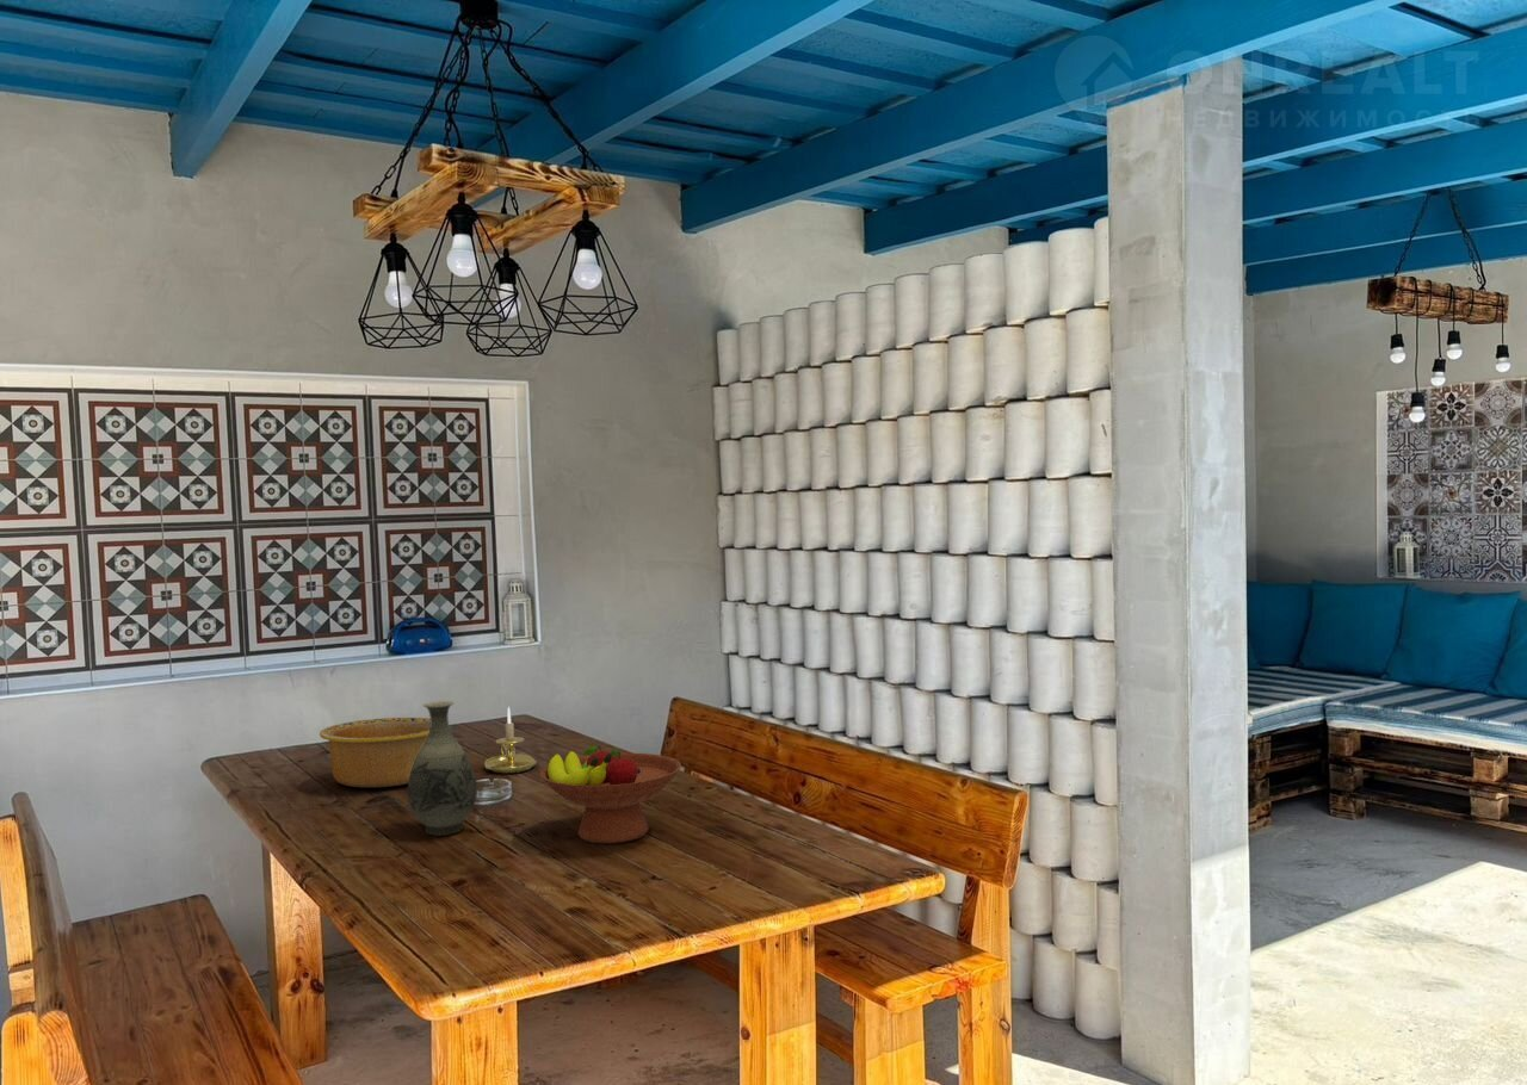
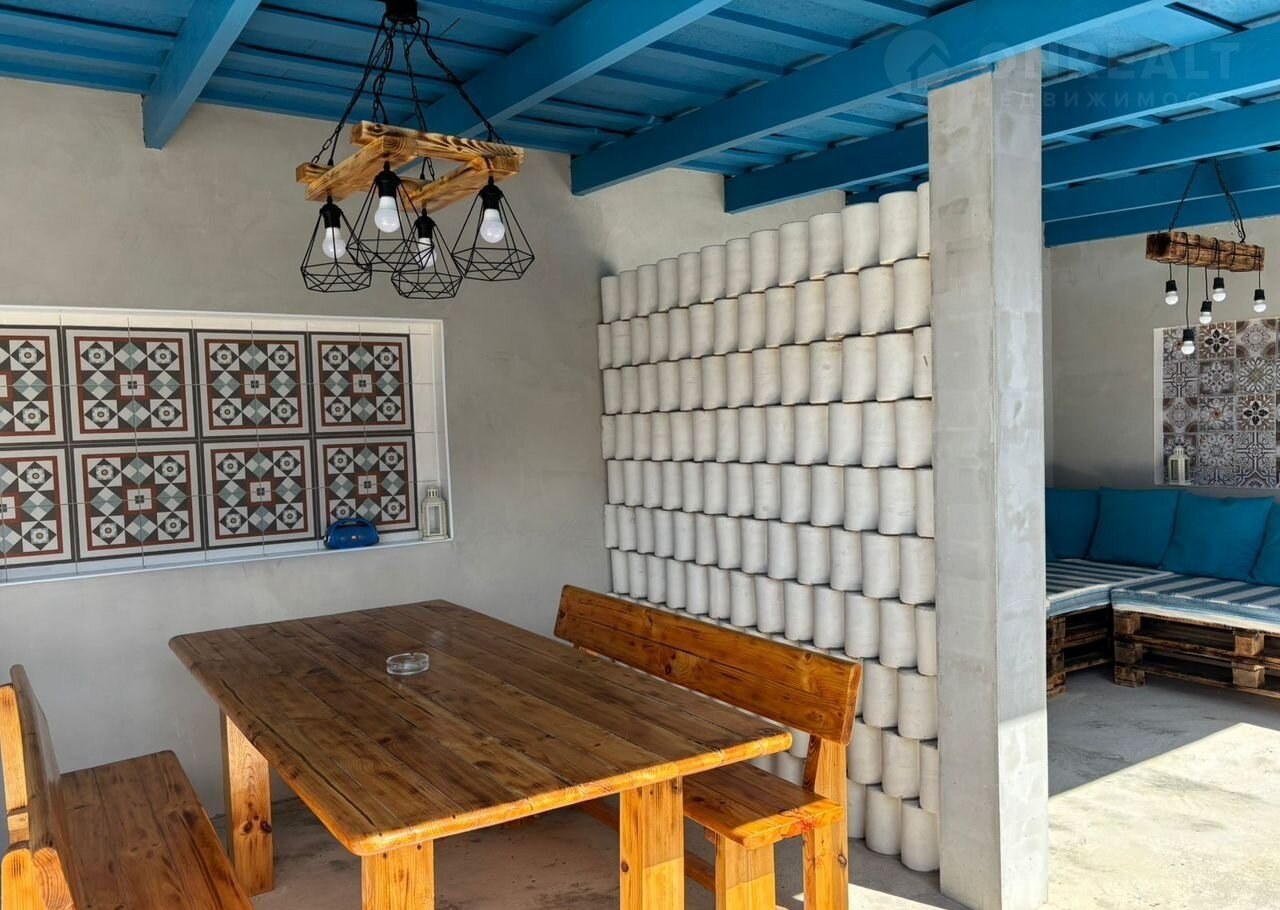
- fruit bowl (612, 788)
- candle holder (508, 736)
- vase (441, 767)
- bowl (384, 752)
